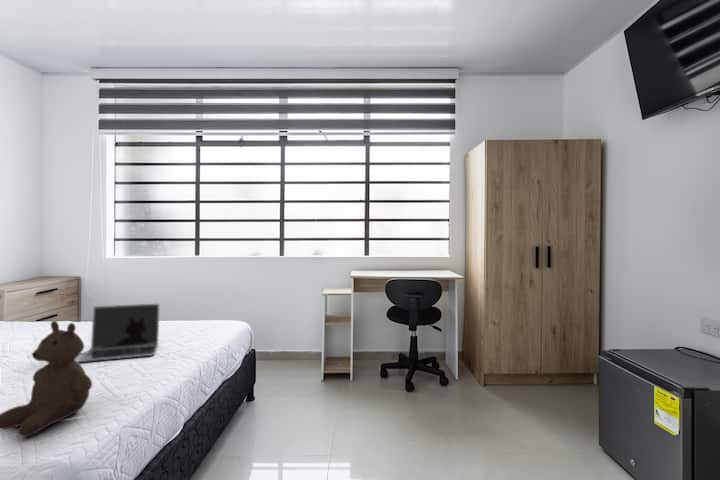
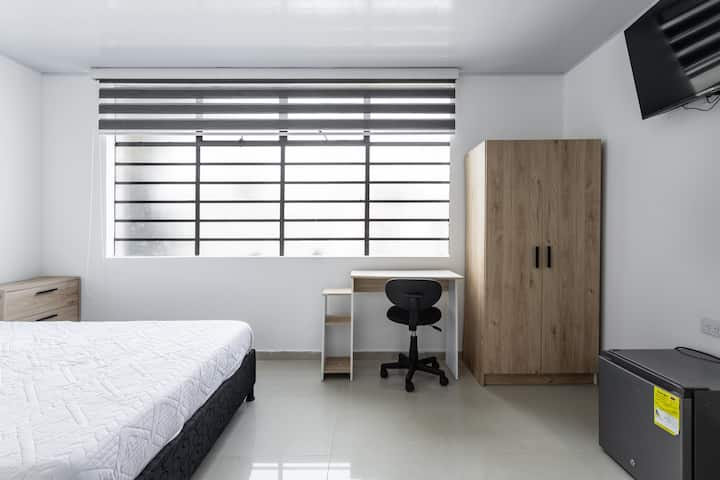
- laptop (122, 330)
- teddy bear (46, 373)
